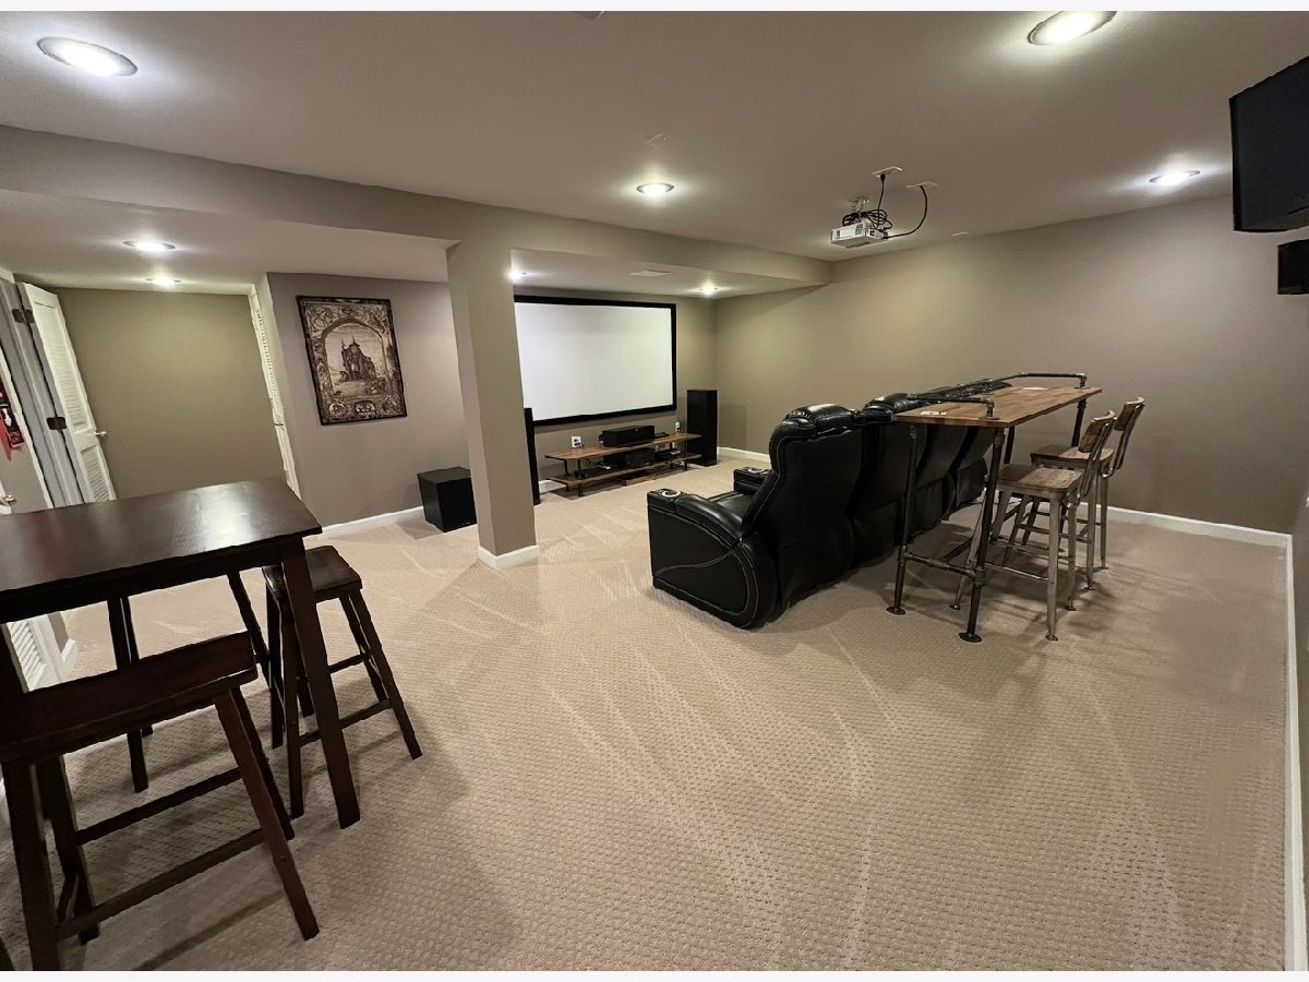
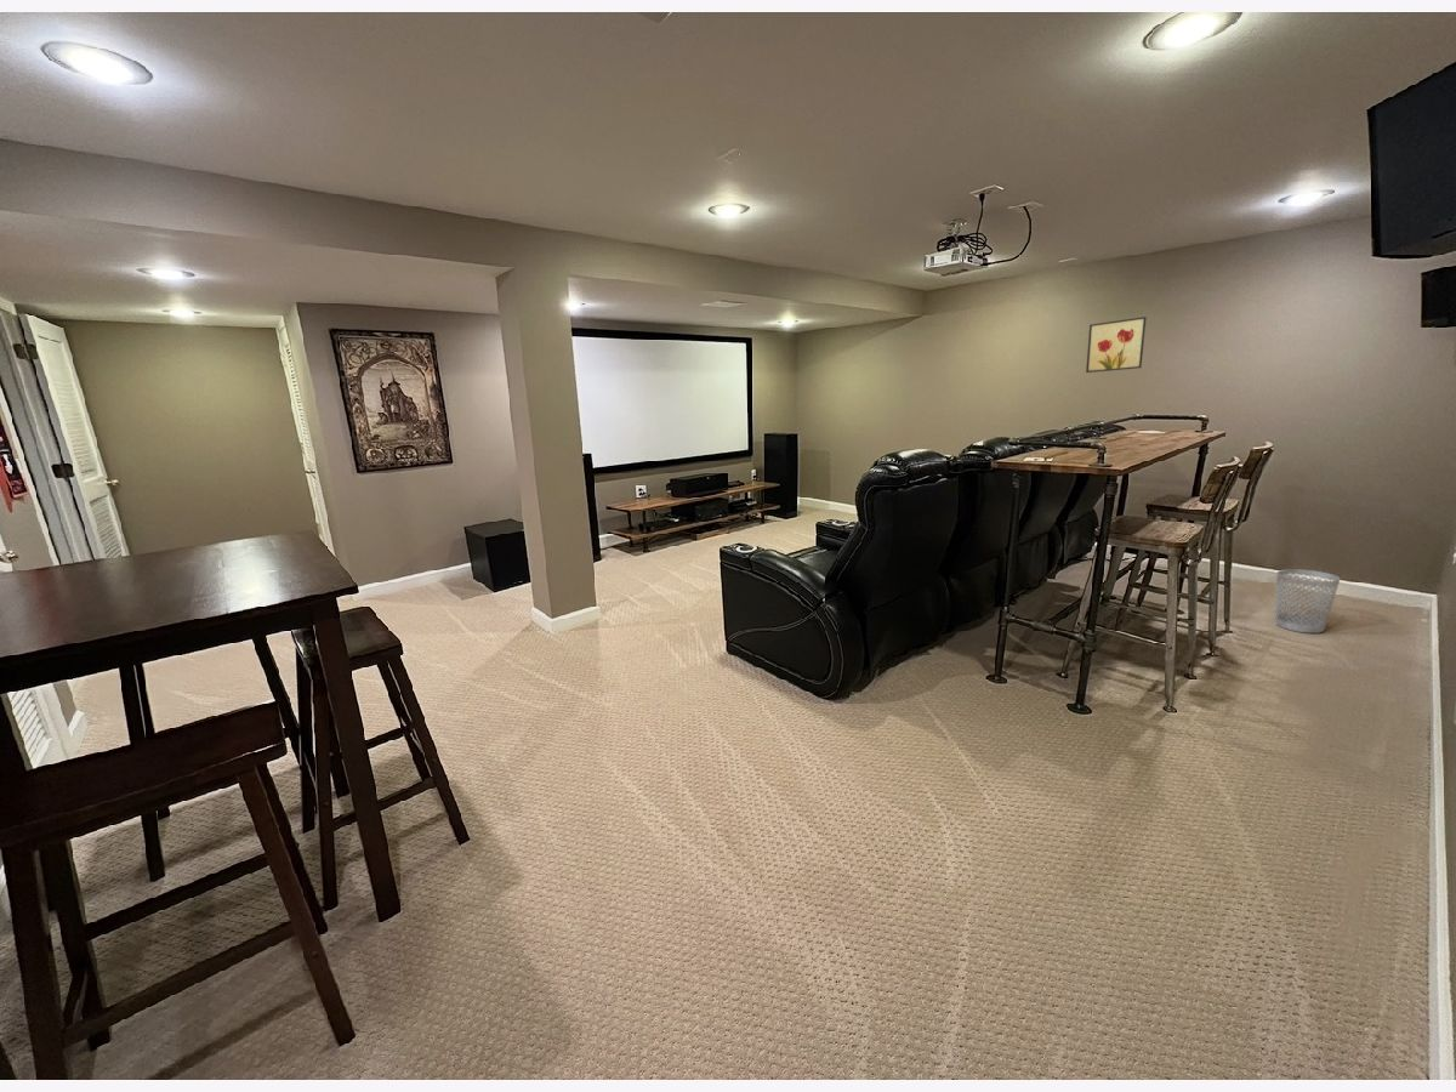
+ wall art (1115, 346)
+ wastebasket (1303, 601)
